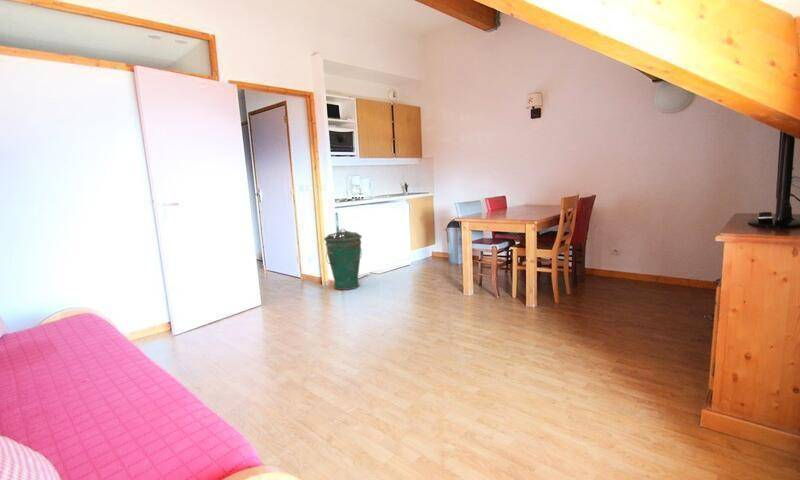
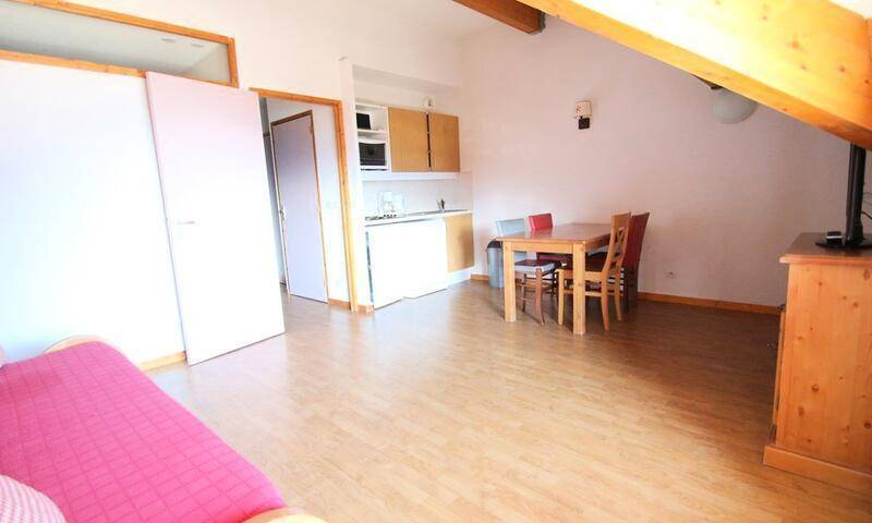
- trash can (344, 258)
